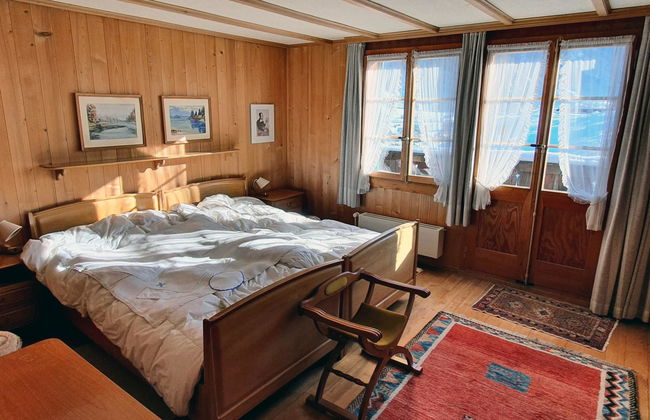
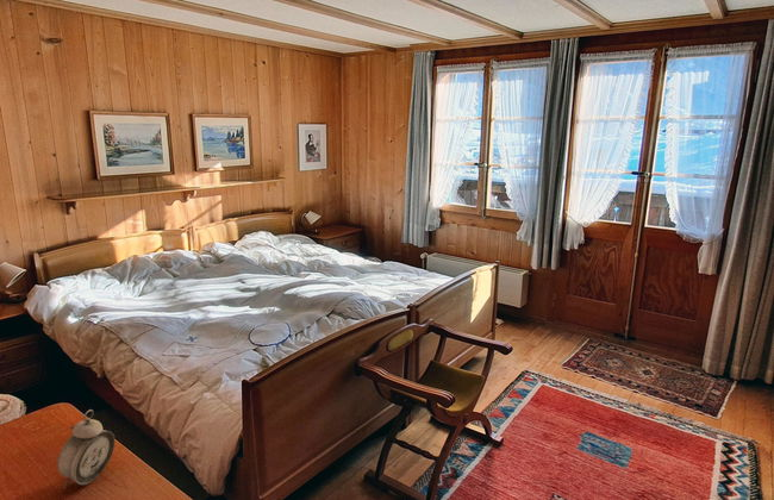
+ alarm clock (86, 444)
